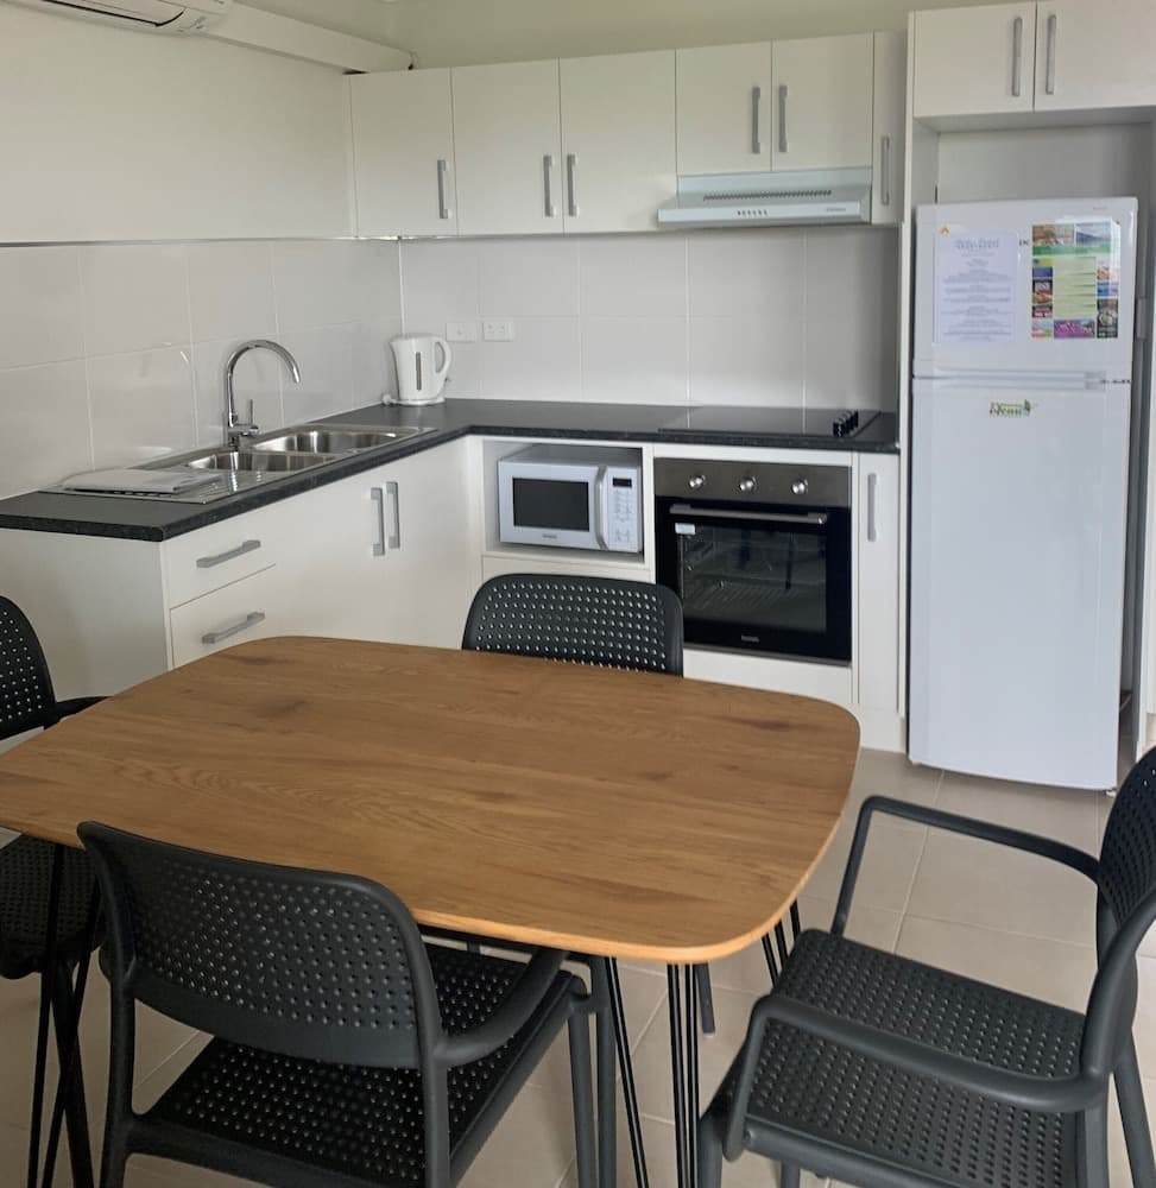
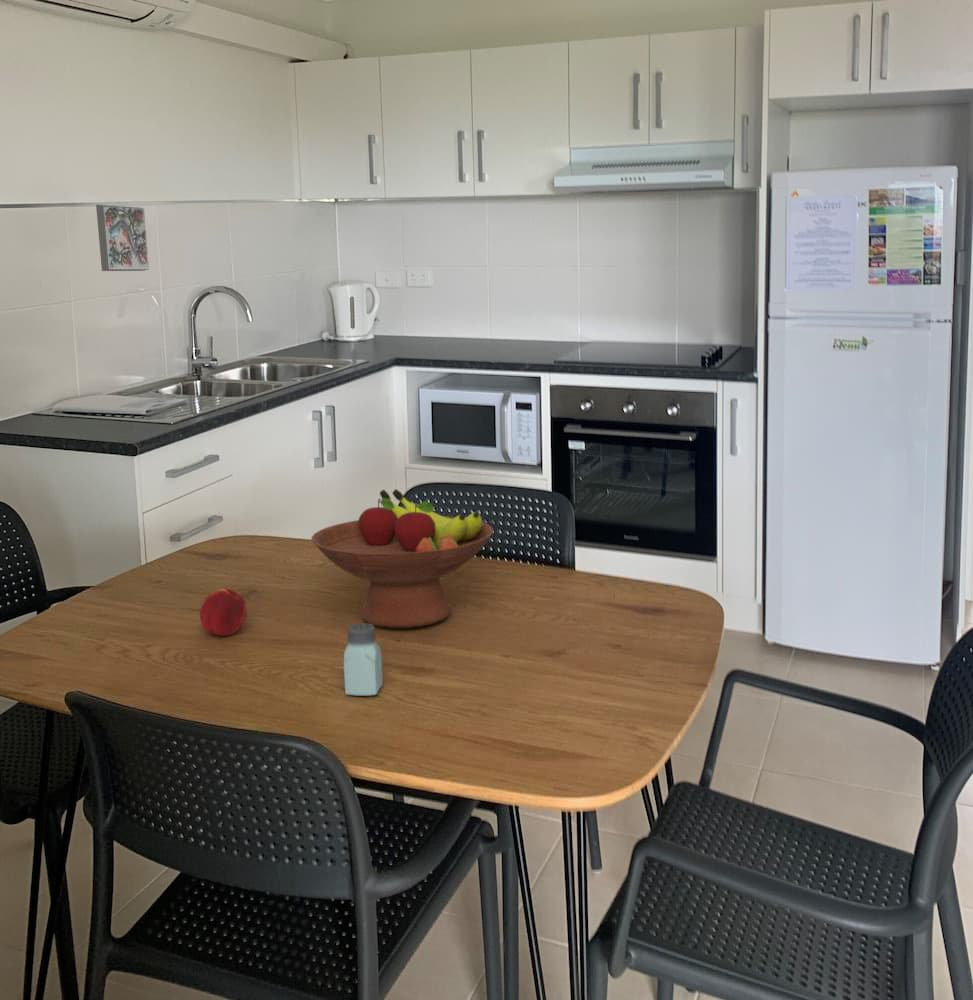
+ fruit bowl (403, 558)
+ saltshaker (362, 658)
+ decorative tile (123, 238)
+ peach (222, 612)
